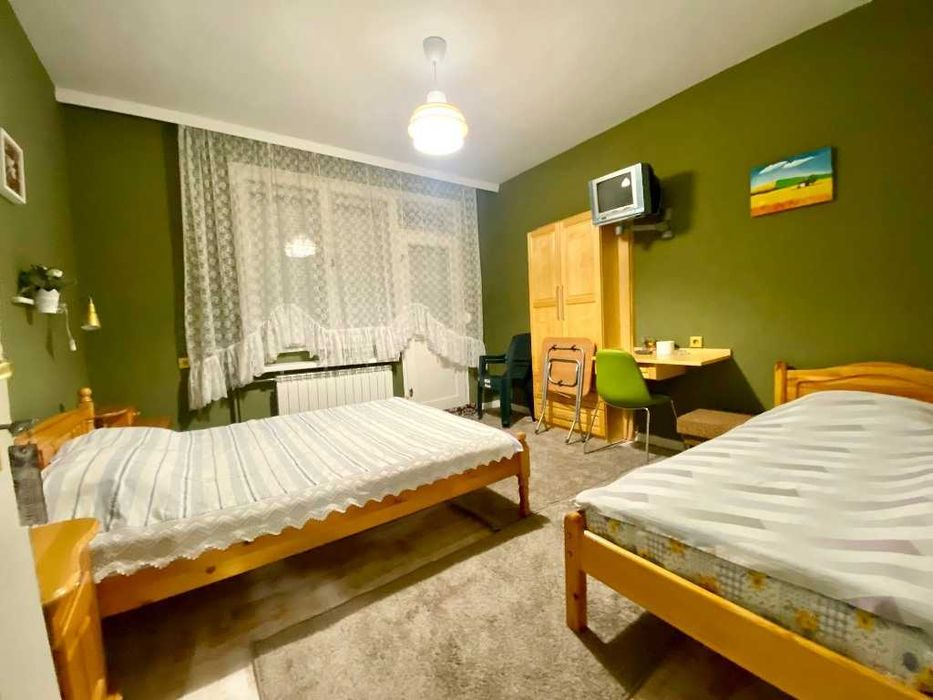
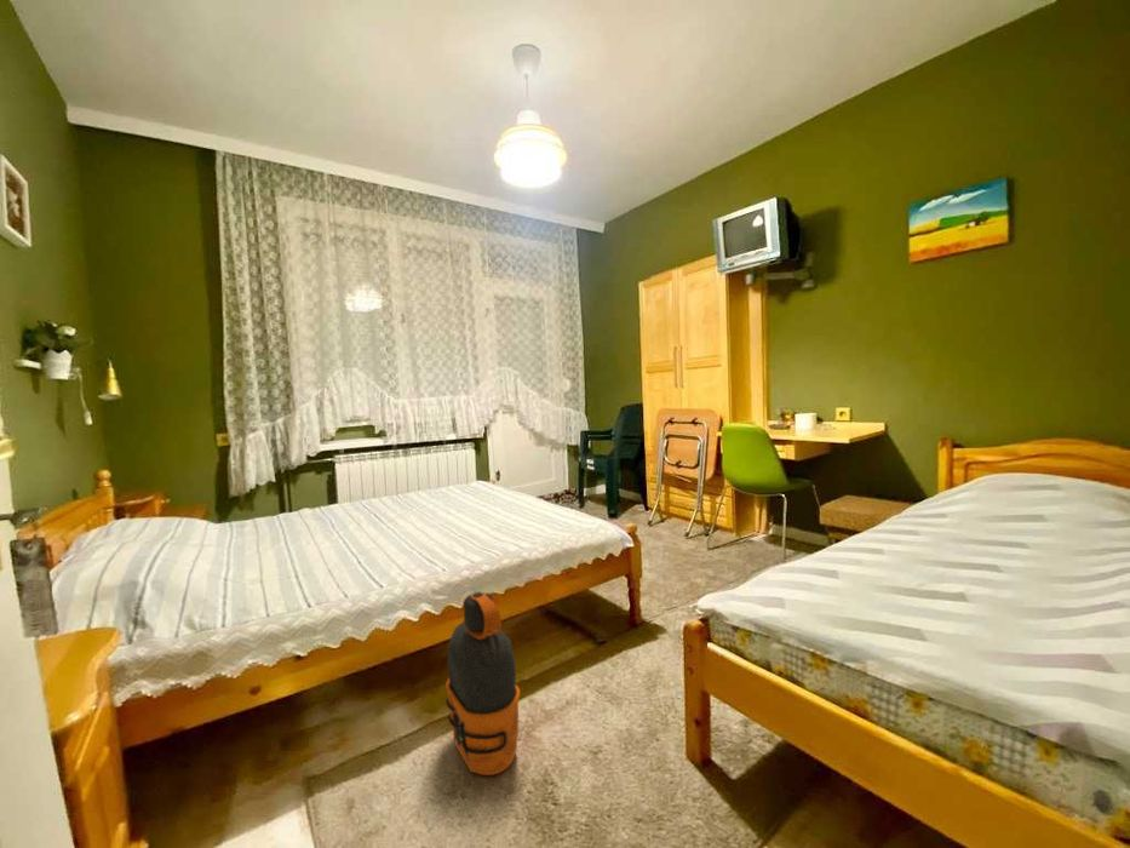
+ water bottle (481, 671)
